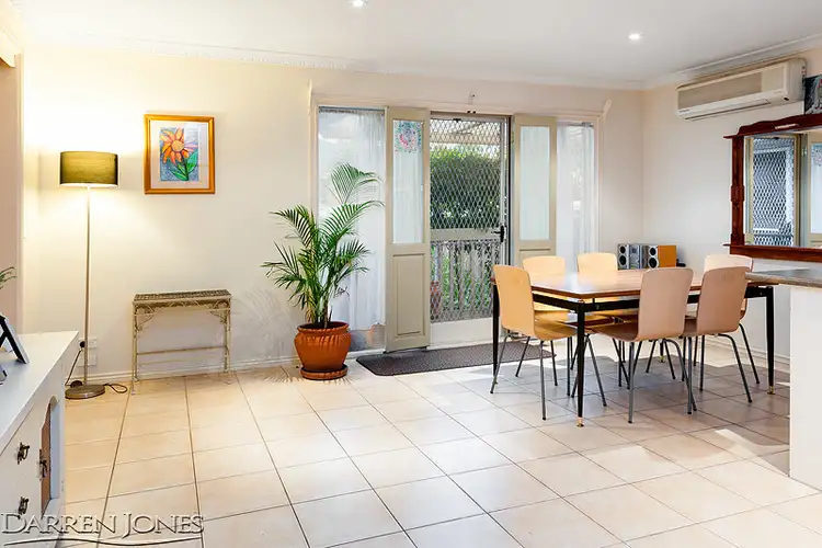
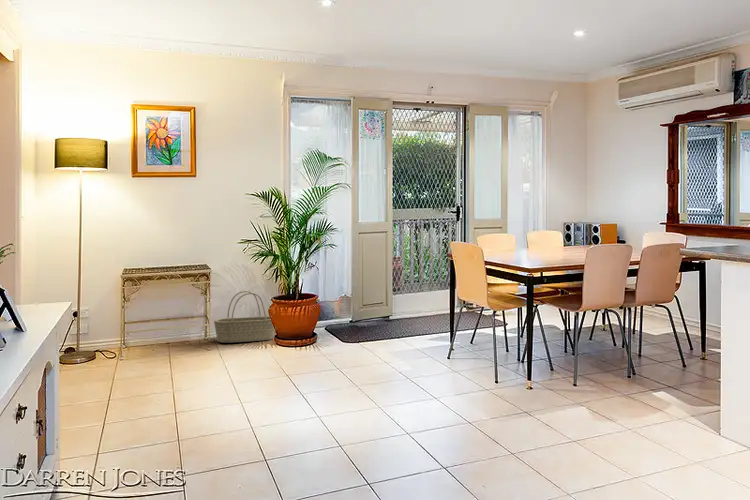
+ basket (245, 317)
